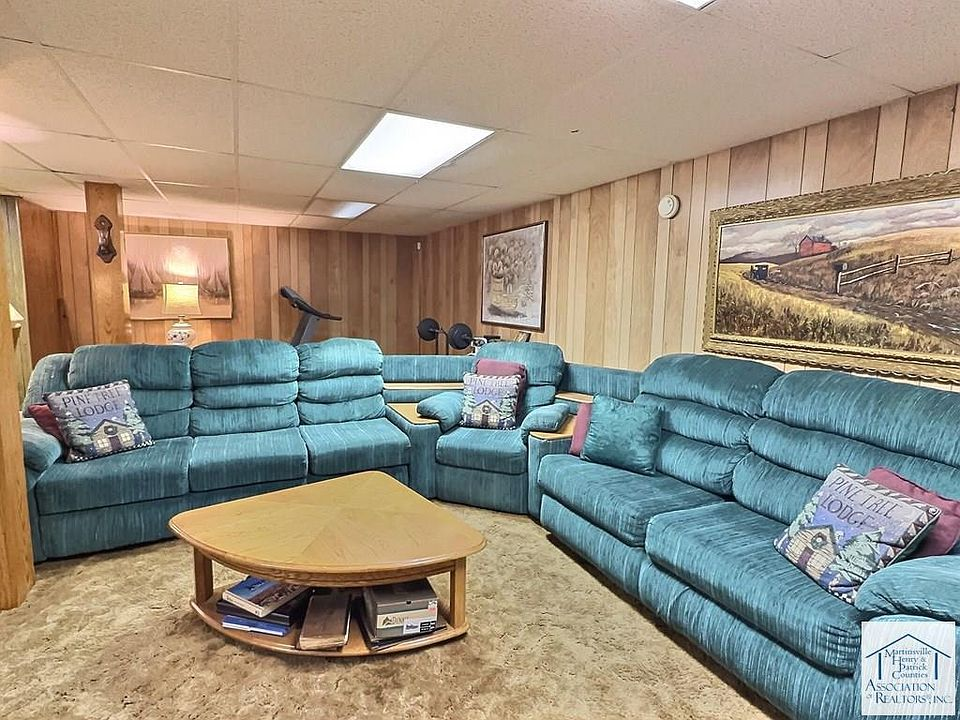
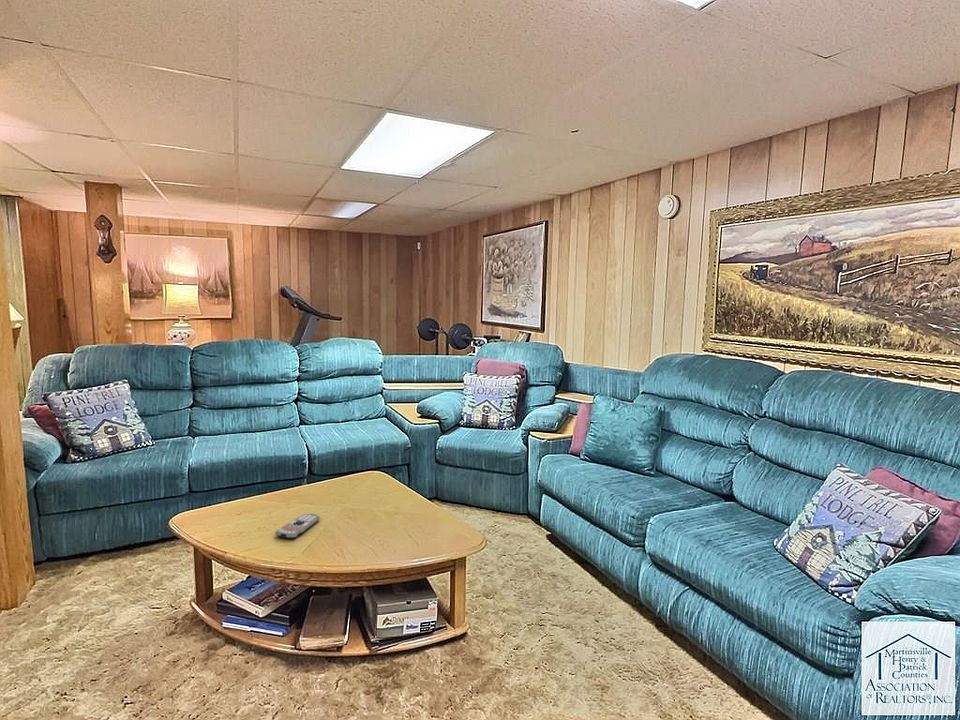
+ remote control (299, 525)
